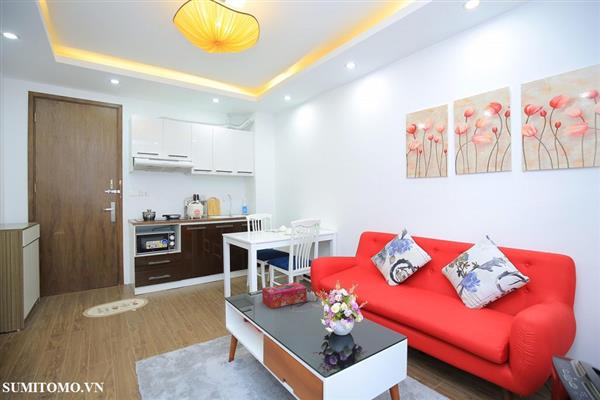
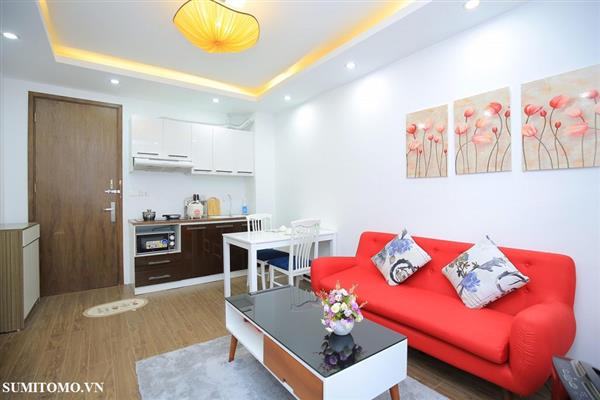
- tissue box (284, 294)
